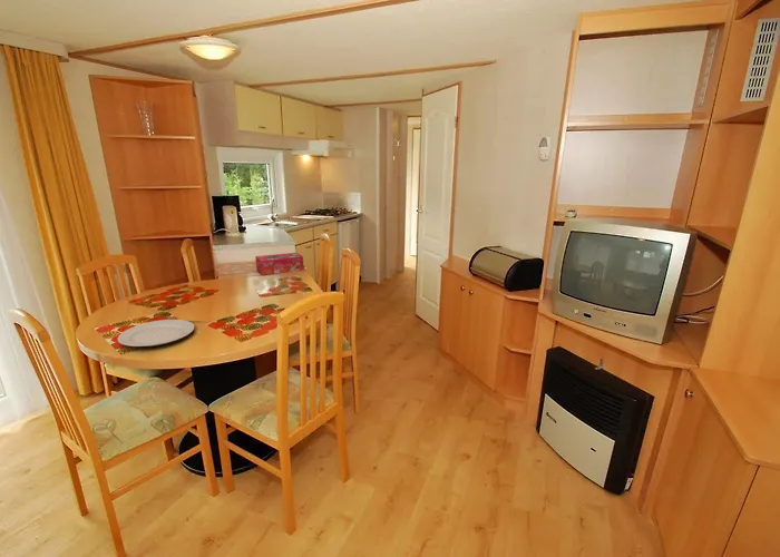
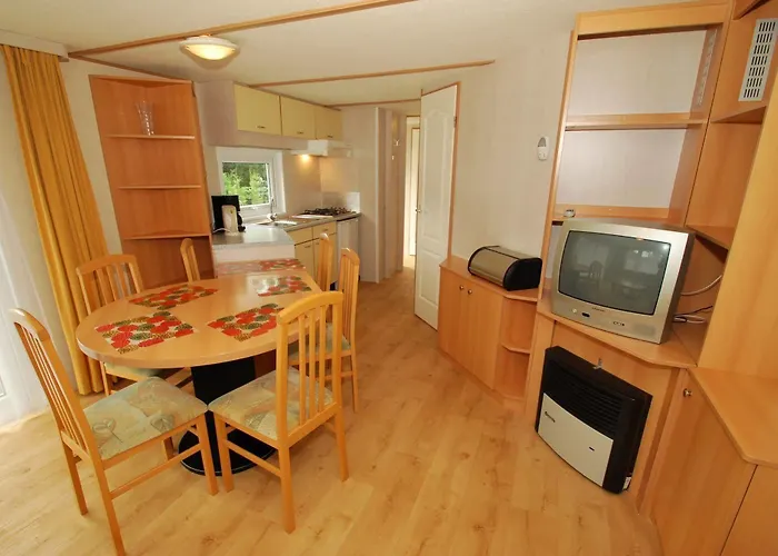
- chinaware (157, 334)
- tissue box (280, 263)
